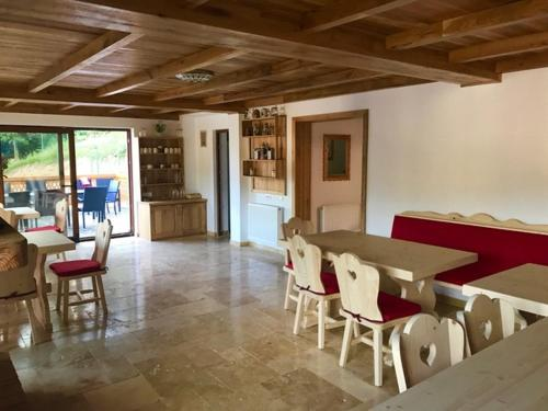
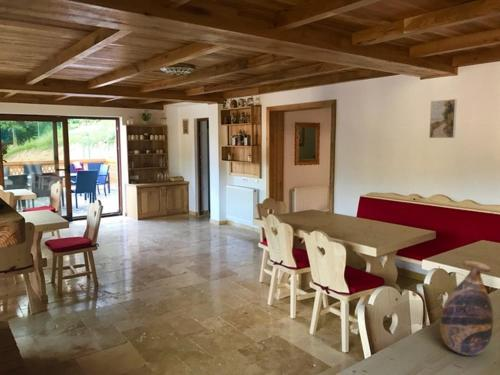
+ vase (466, 307)
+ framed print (442, 119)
